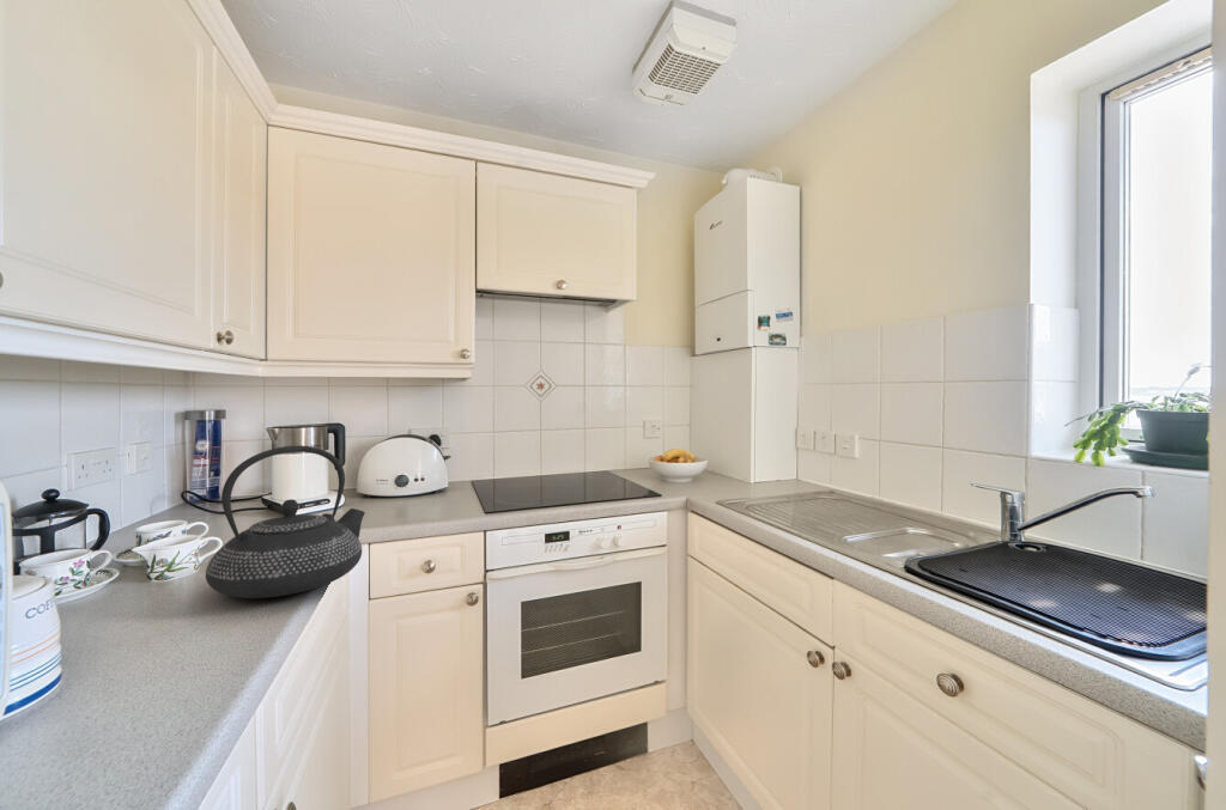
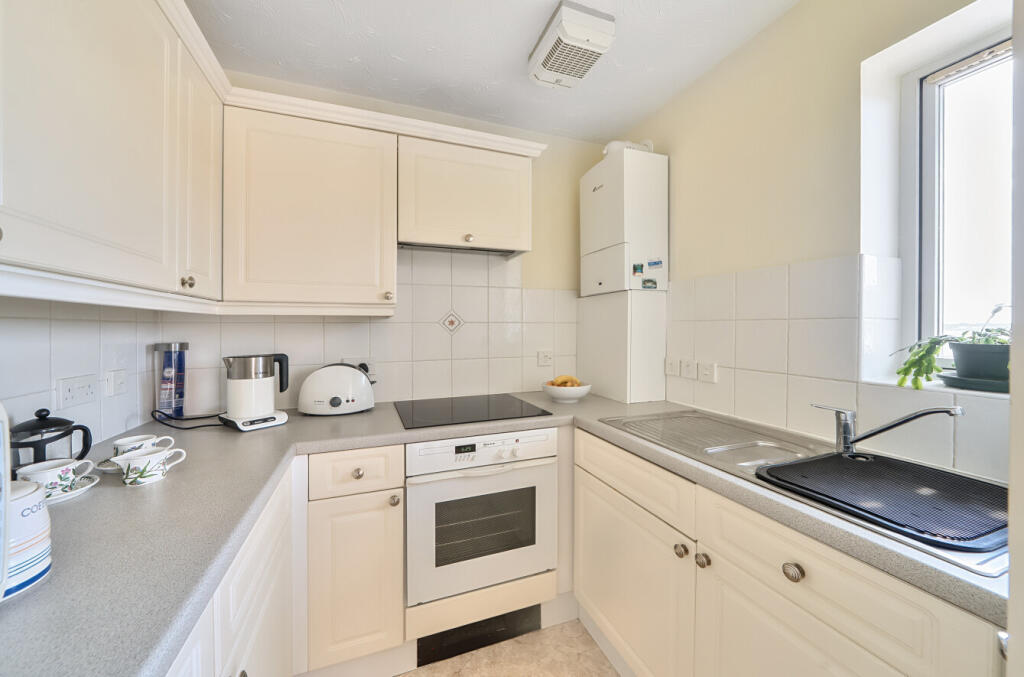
- teapot (298, 514)
